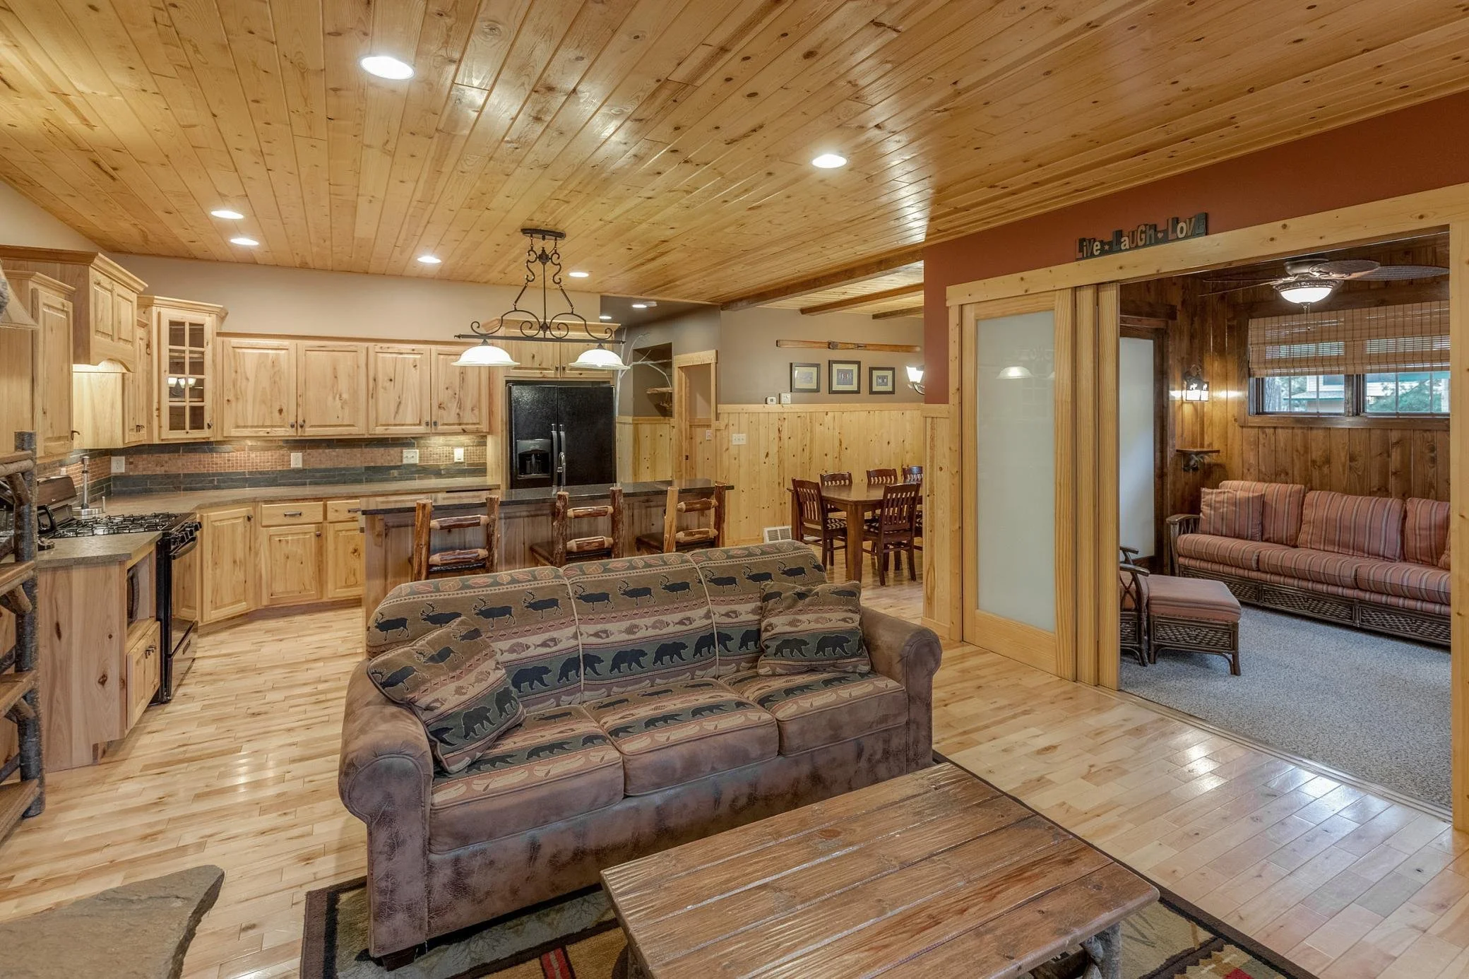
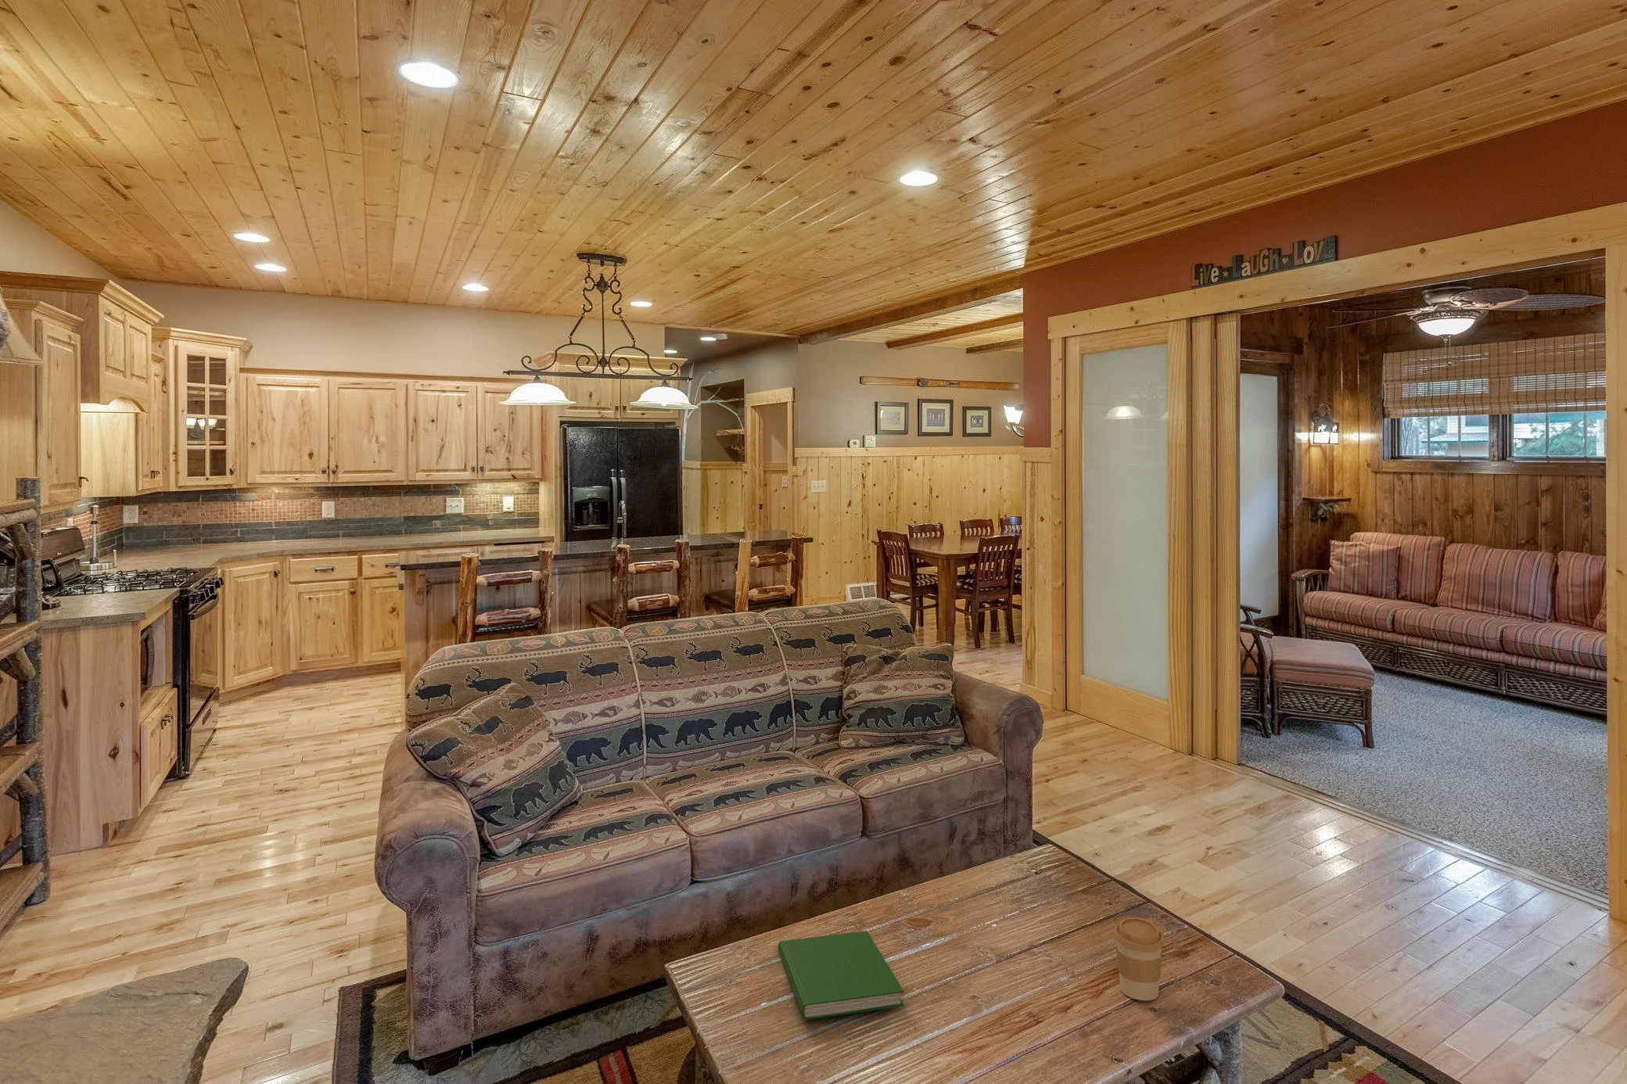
+ coffee cup (1140, 957)
+ hardcover book (837, 971)
